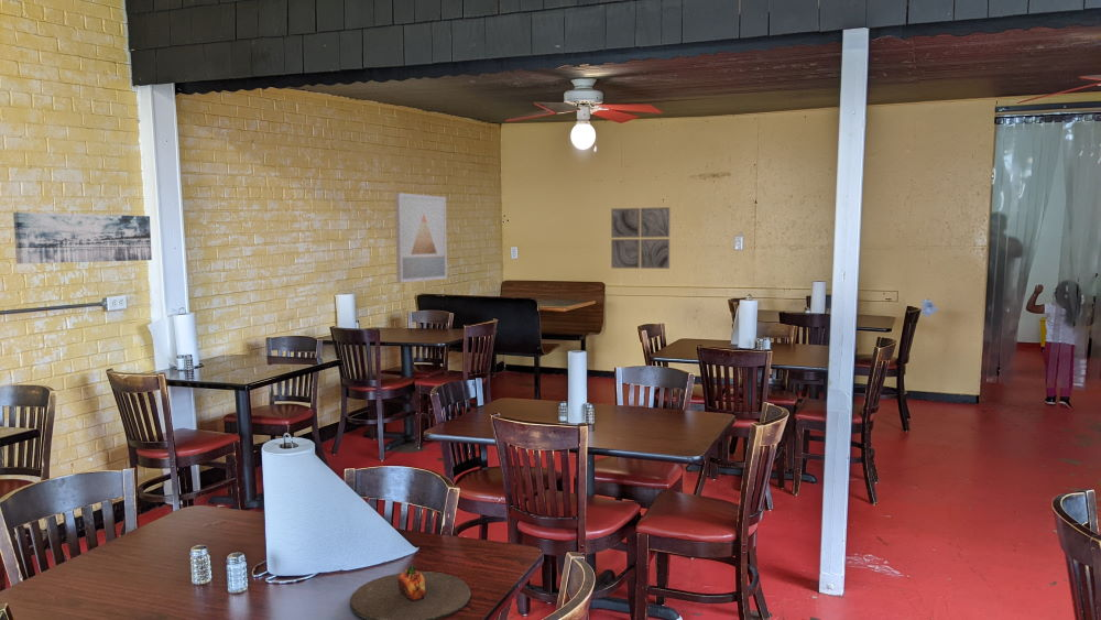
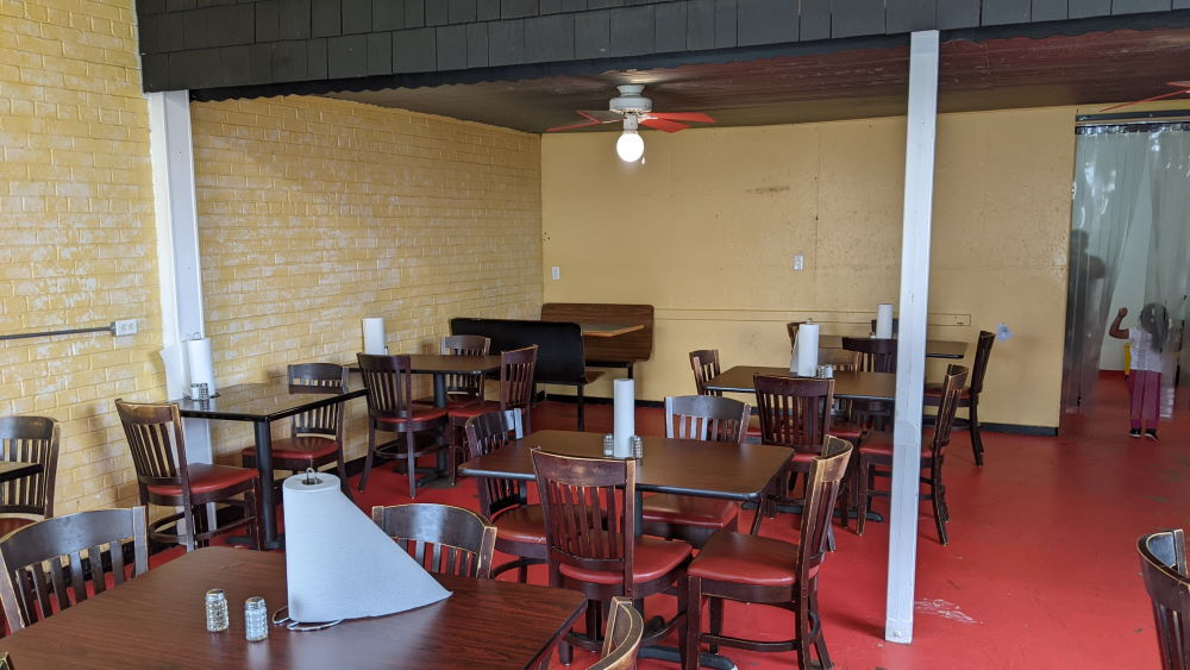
- plate (411, 581)
- wall art (87, 238)
- wall art (422, 238)
- wall art (641, 237)
